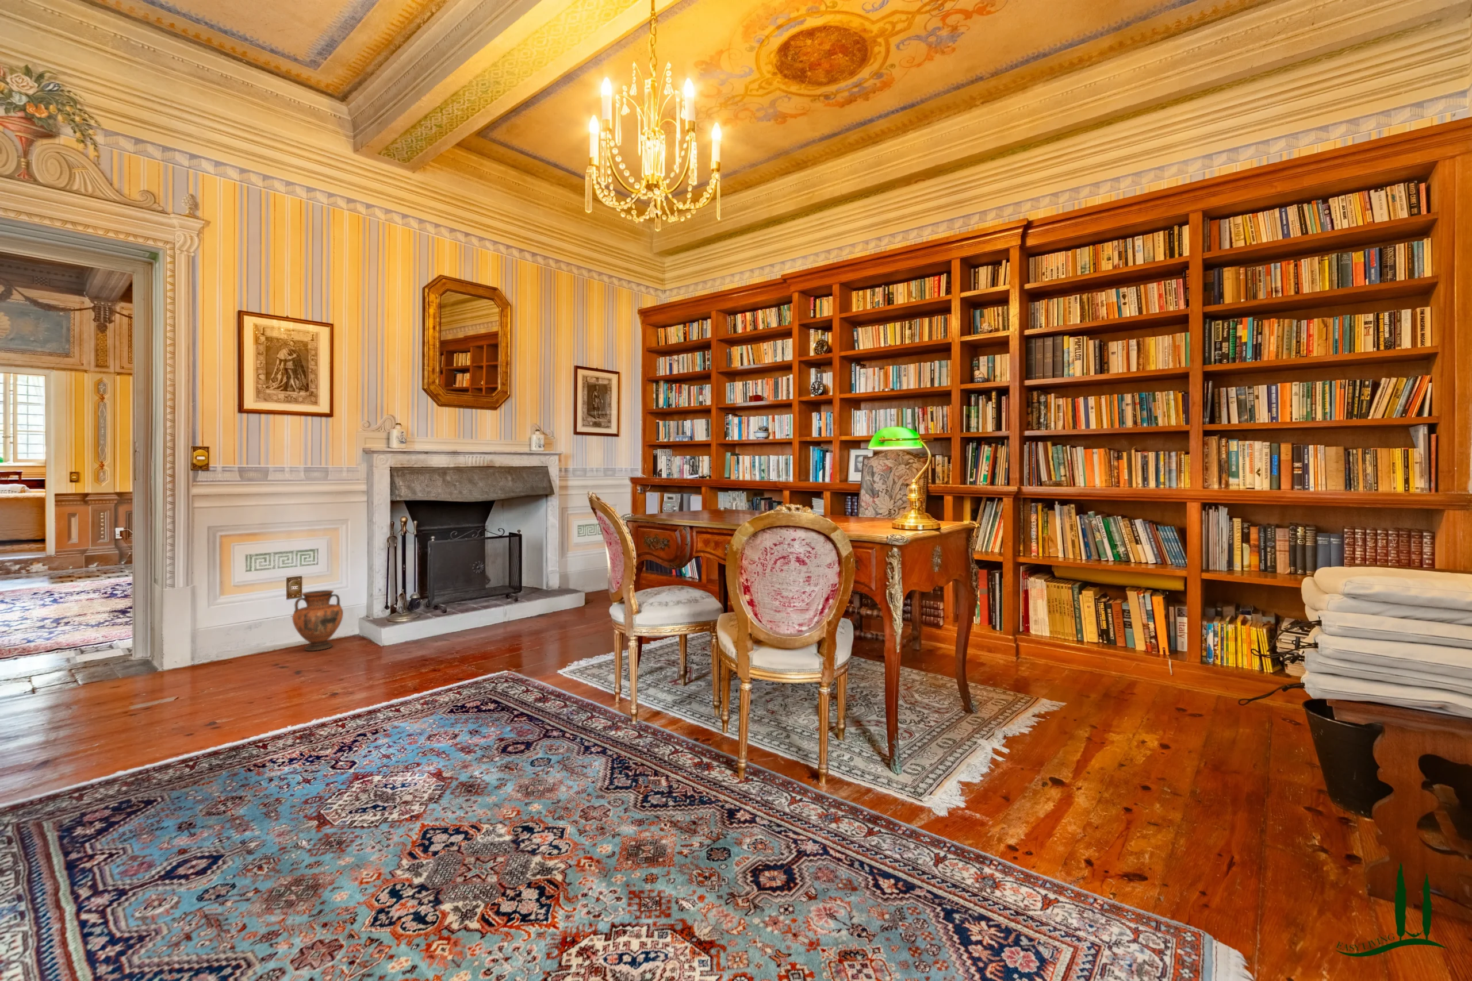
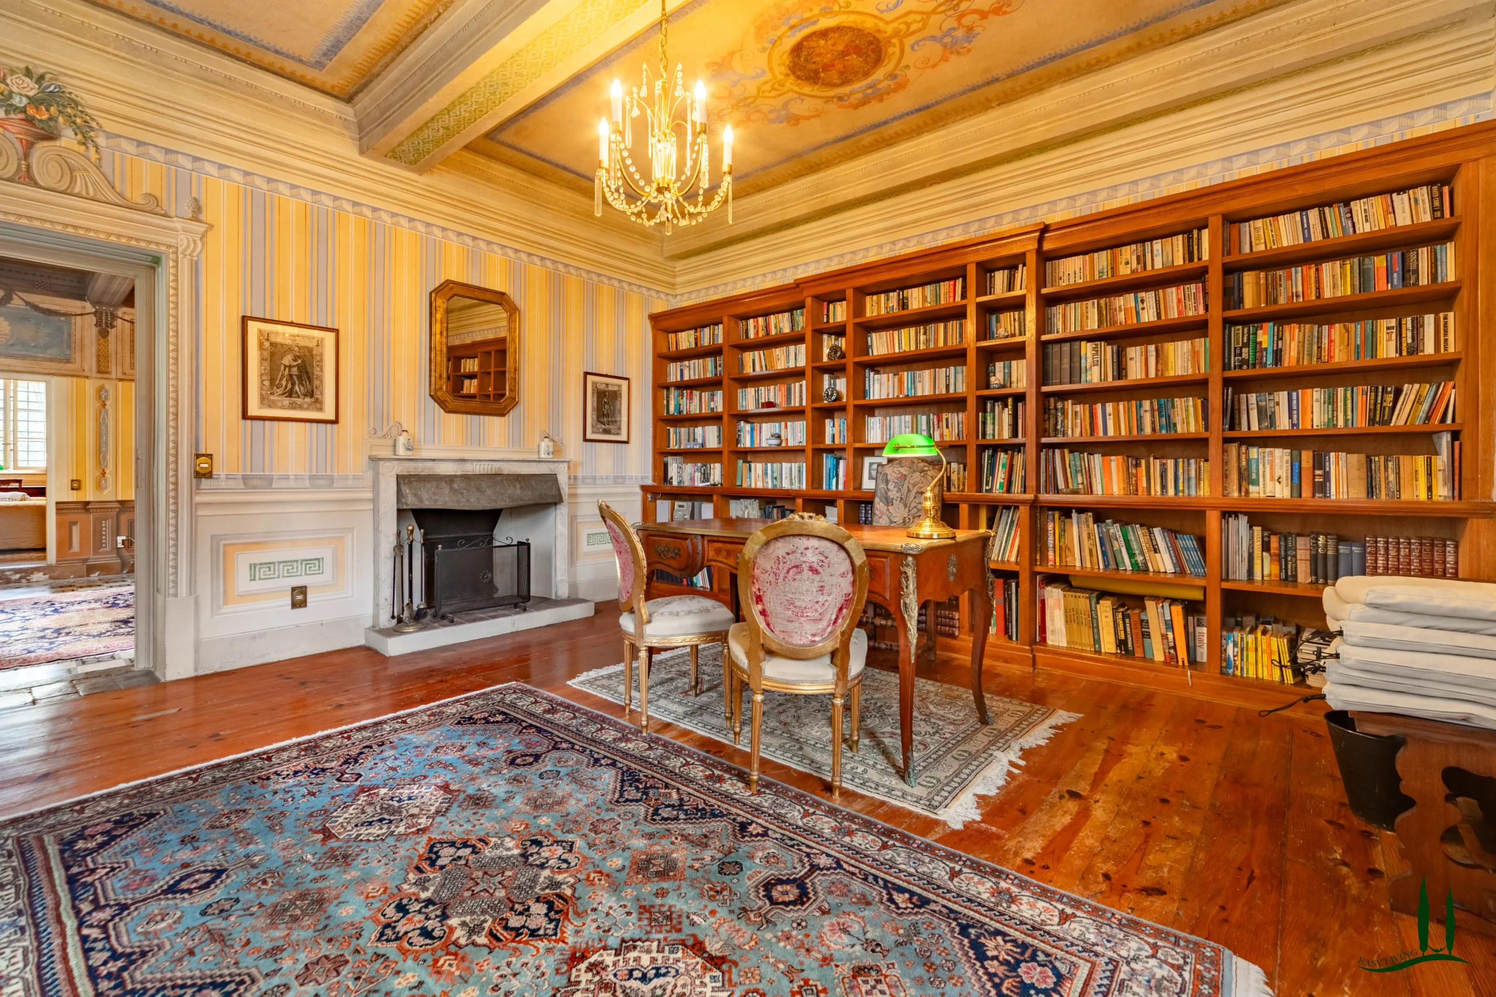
- vase (318, 620)
